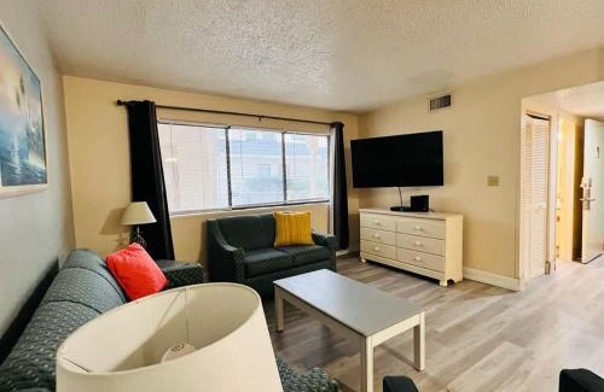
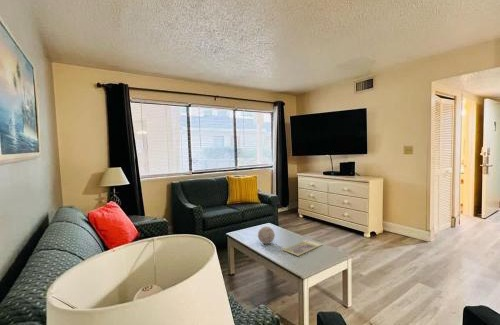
+ cash (302, 247)
+ decorative ball (266, 235)
